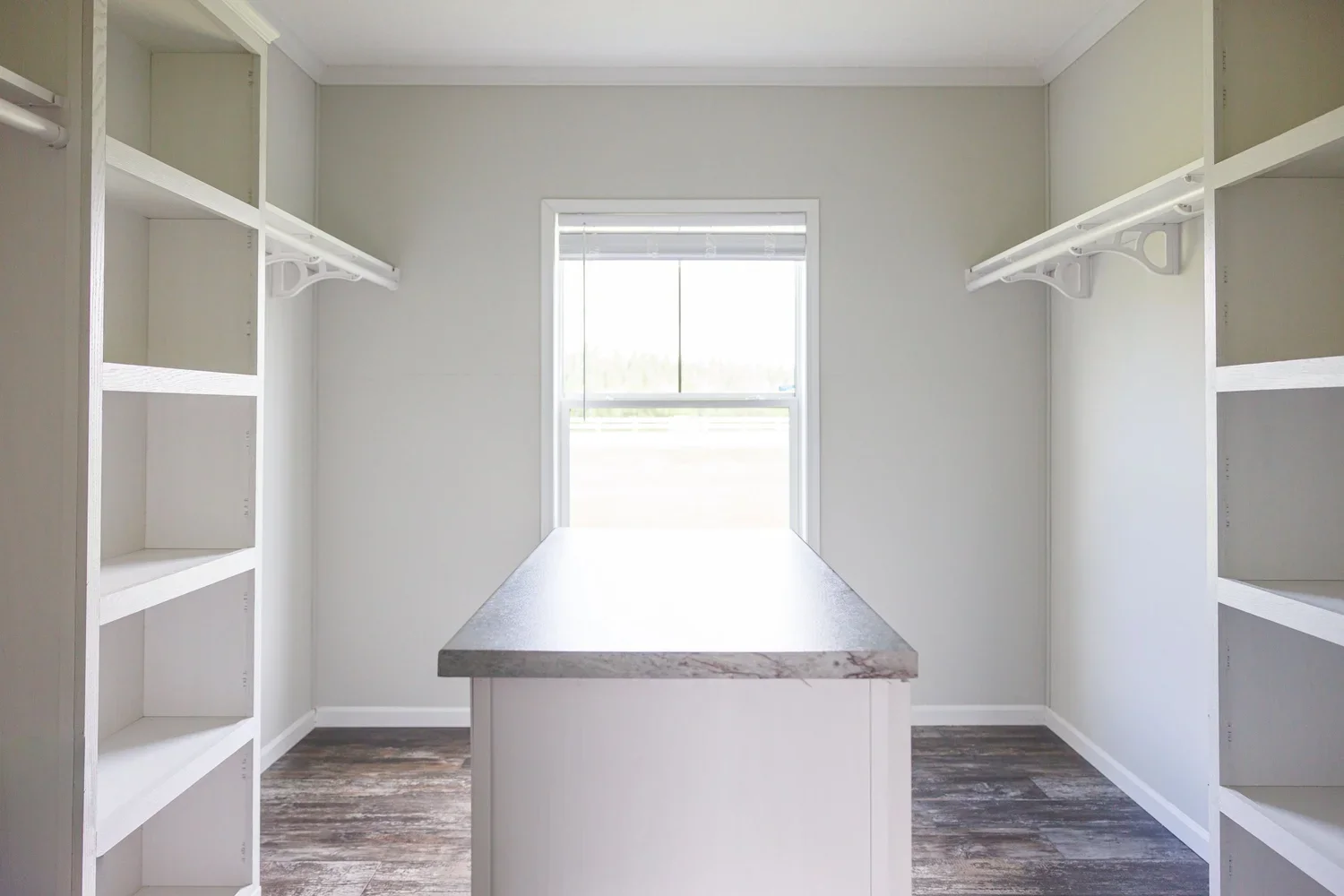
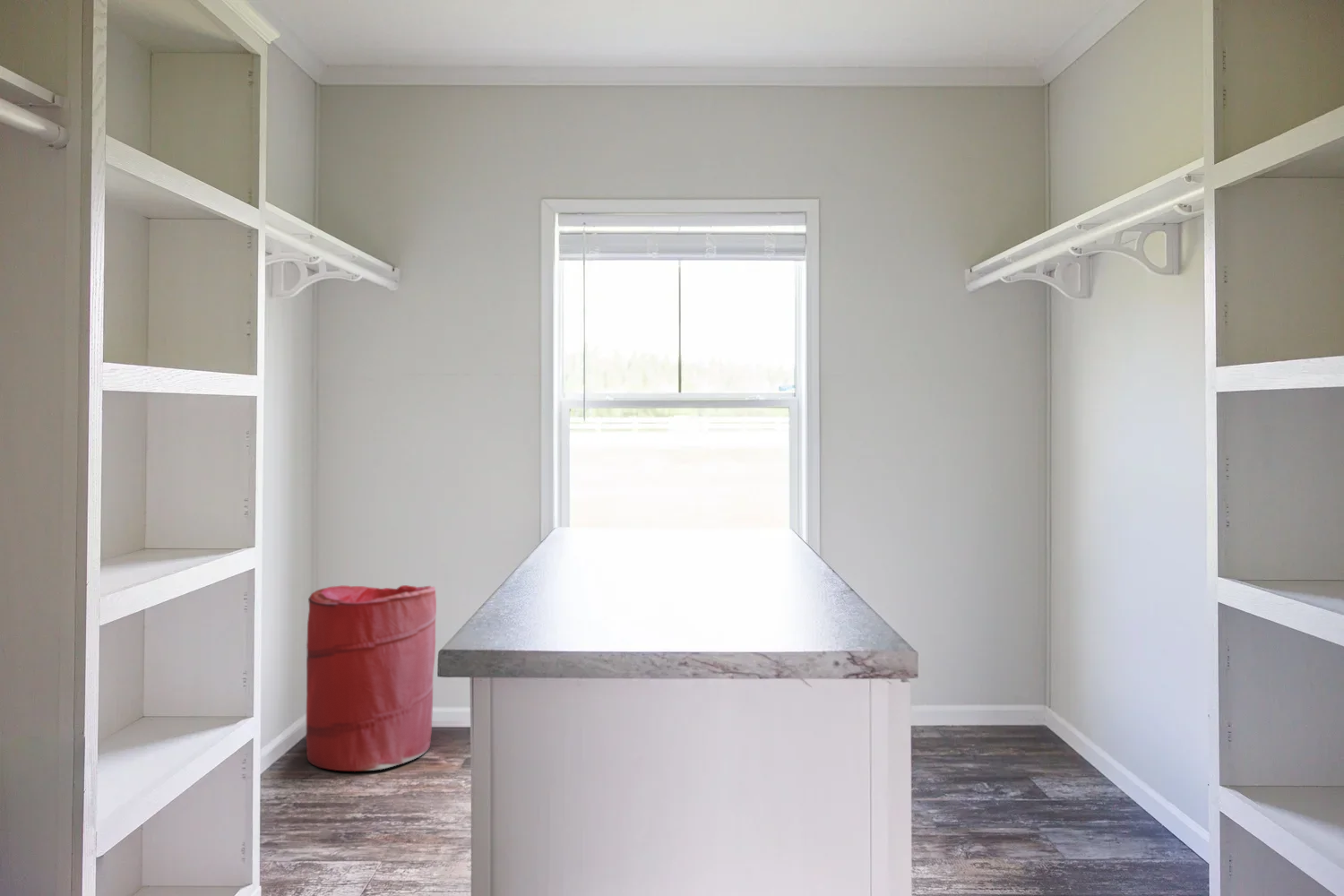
+ laundry hamper (373, 667)
